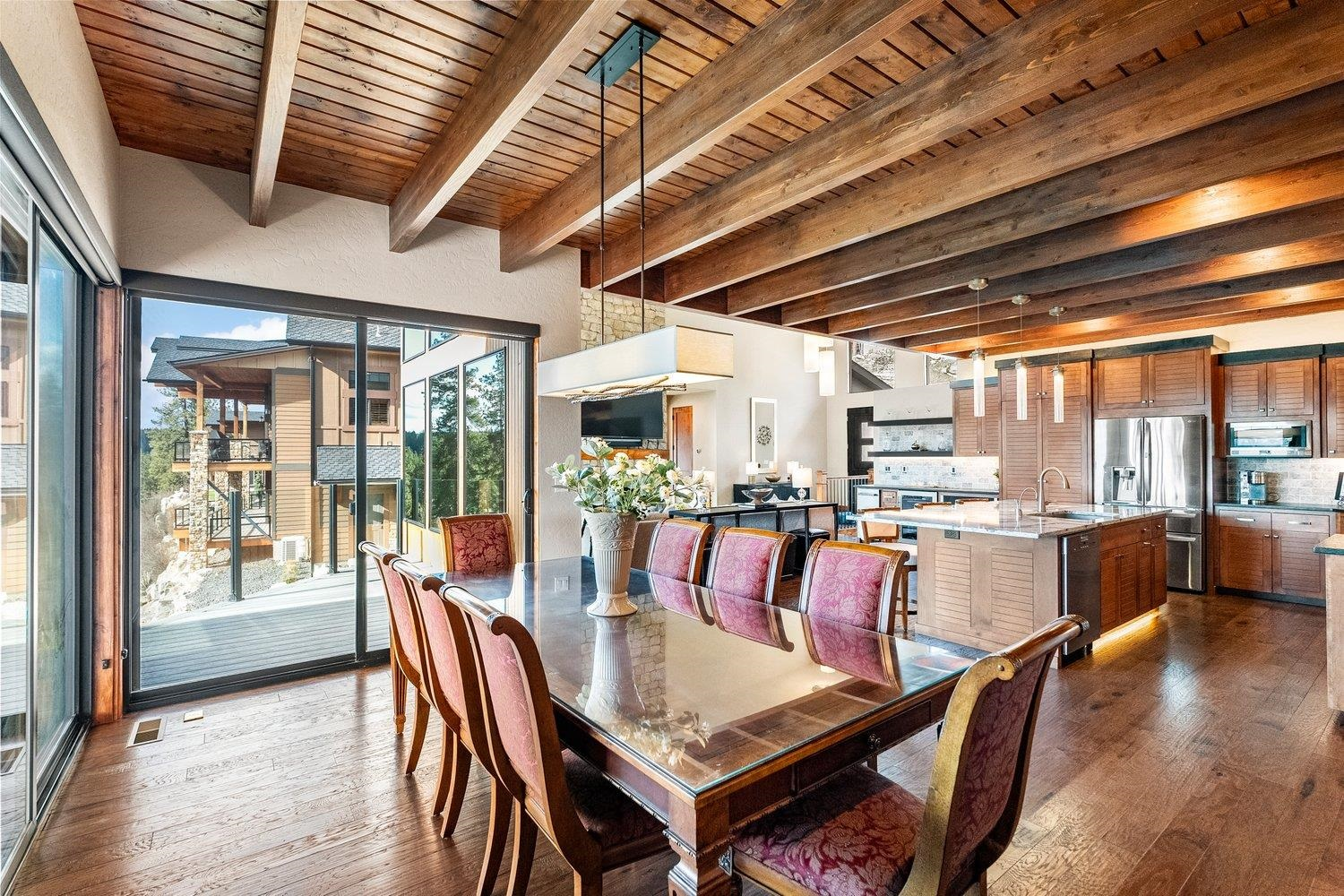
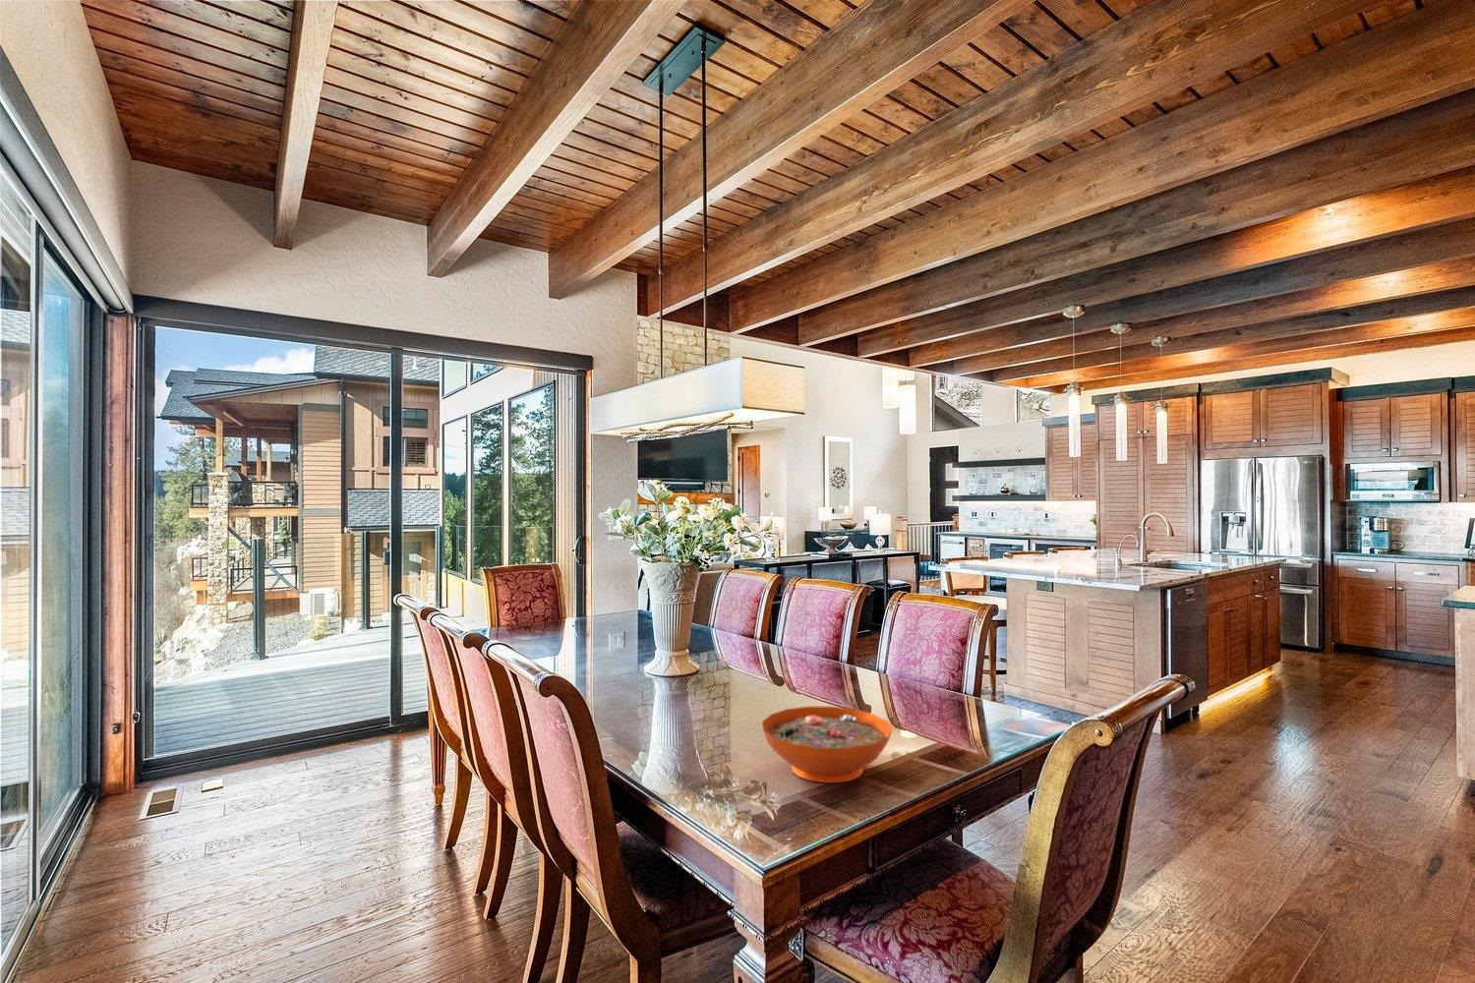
+ decorative bowl (826, 746)
